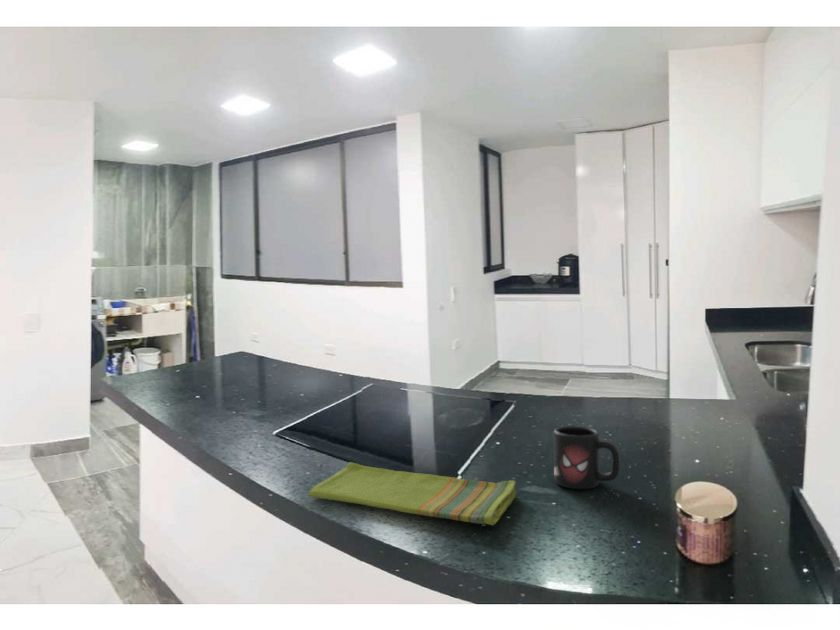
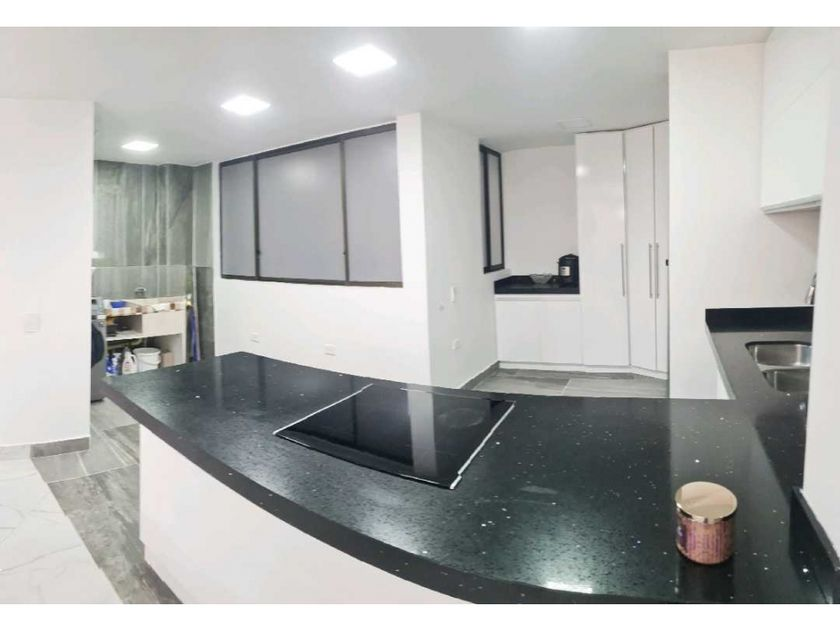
- mug (586, 457)
- dish towel (412, 489)
